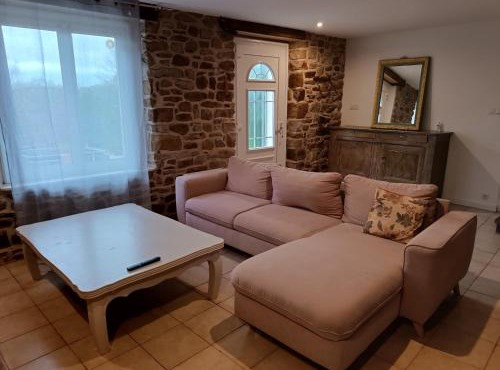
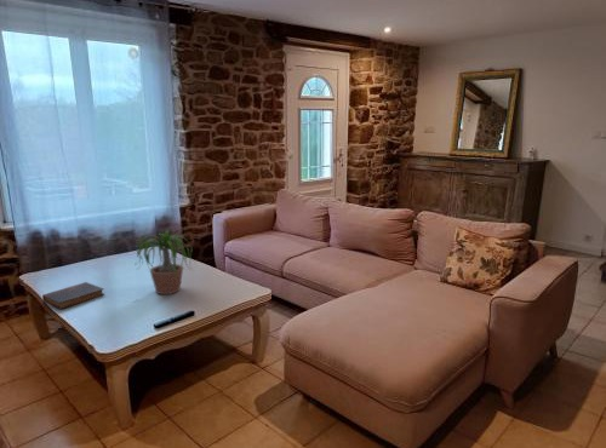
+ book (74, 294)
+ potted plant (160, 262)
